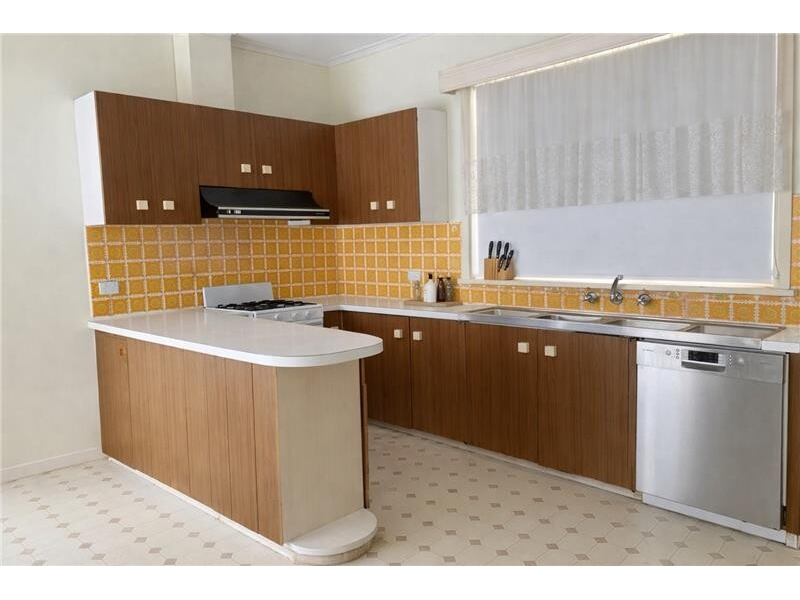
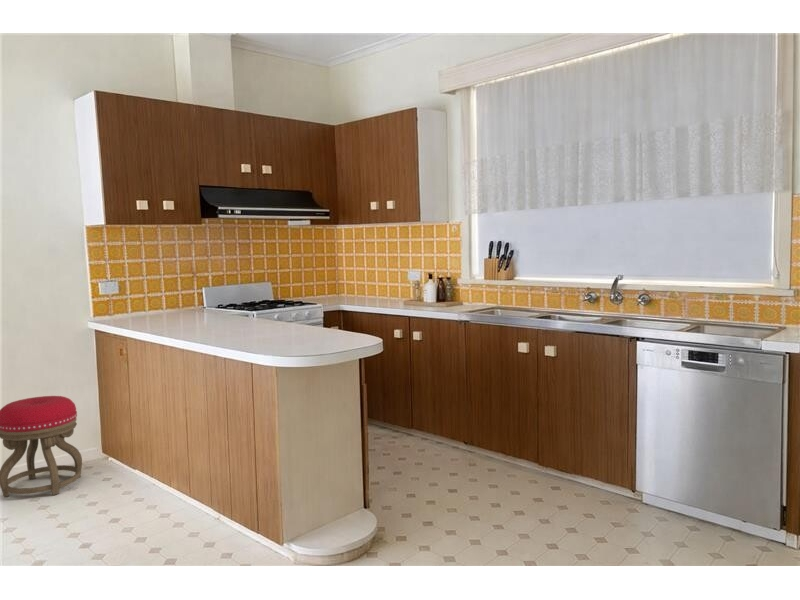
+ stool (41, 443)
